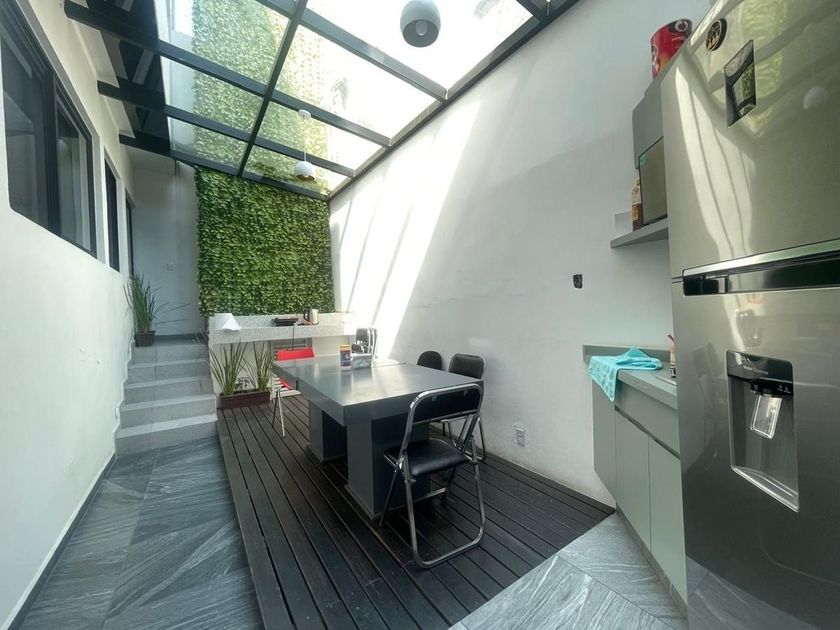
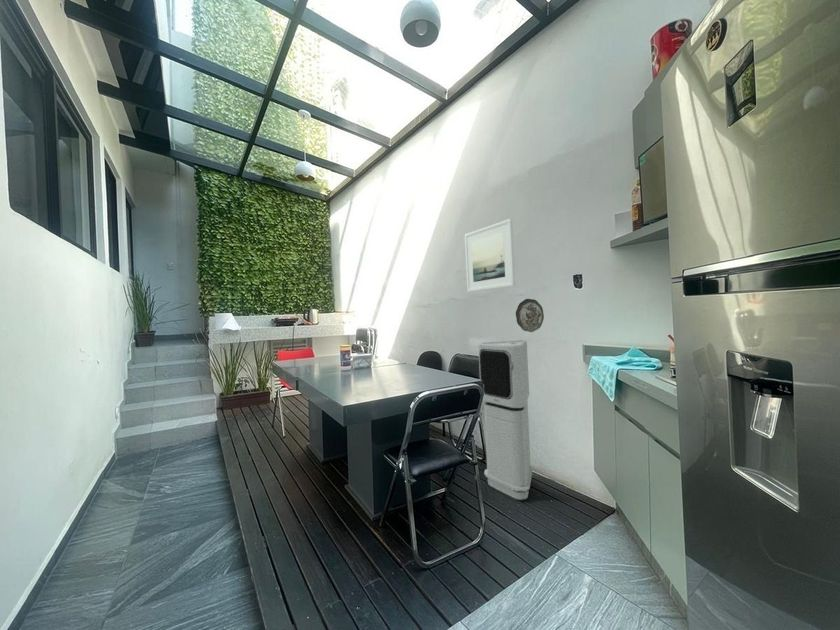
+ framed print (487, 258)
+ decorative plate (530, 315)
+ air purifier (513, 413)
